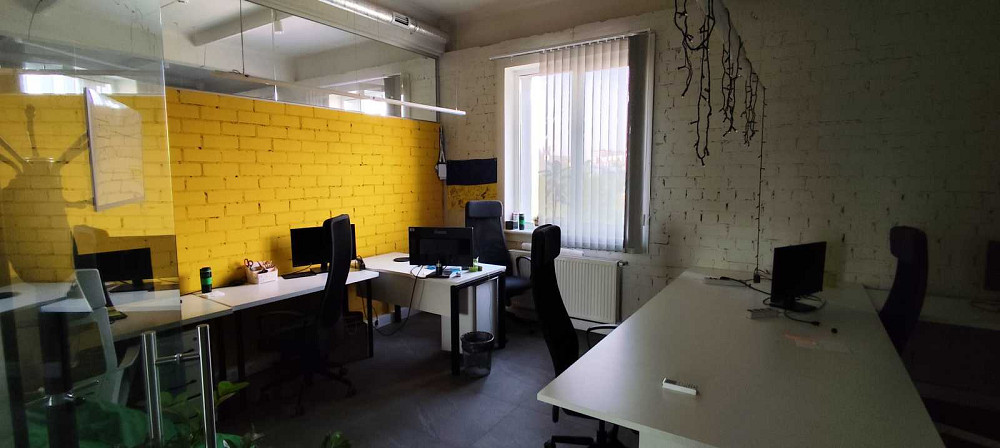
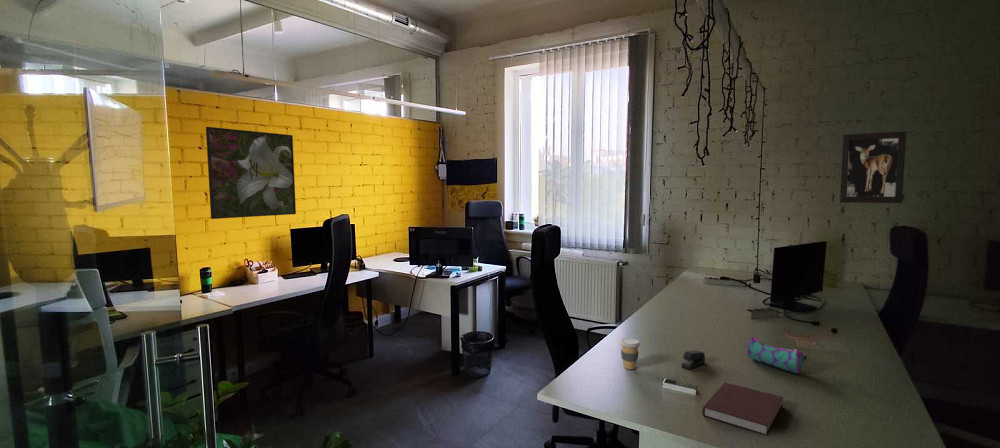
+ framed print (254, 174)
+ pencil case (774, 354)
+ wall art (871, 168)
+ notebook (743, 406)
+ coffee cup (629, 354)
+ stapler (693, 357)
